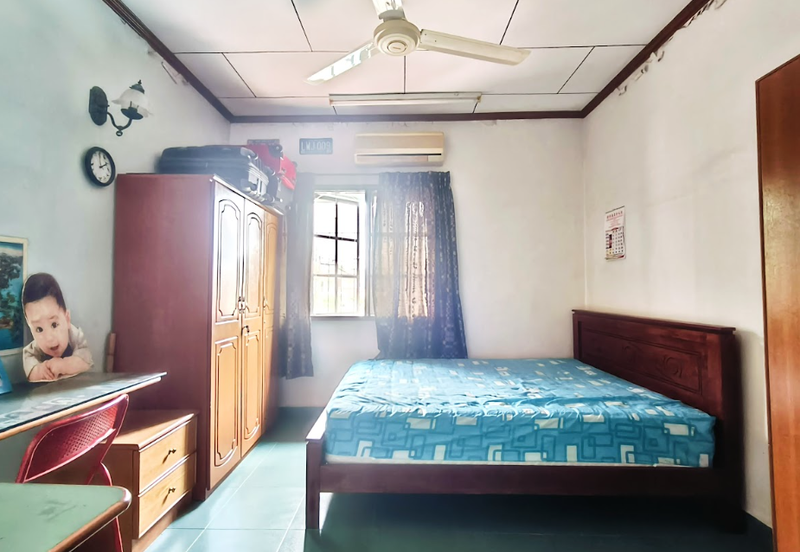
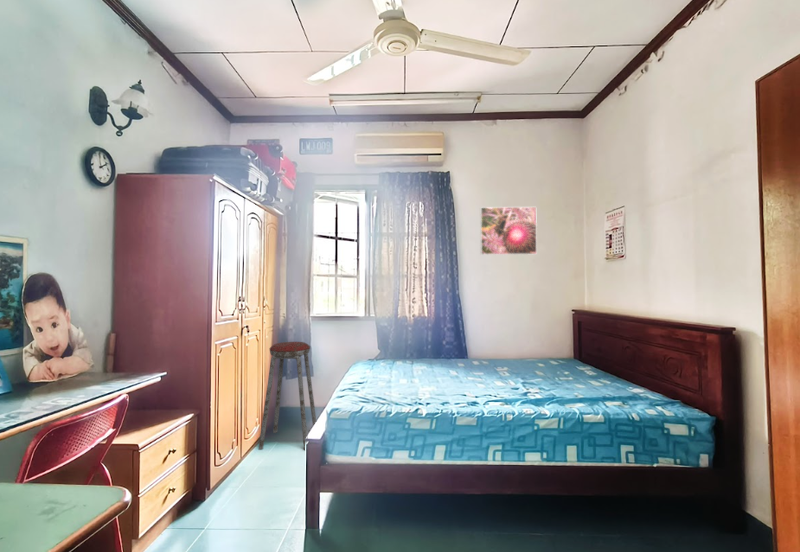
+ music stool (280, 391)
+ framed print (508, 230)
